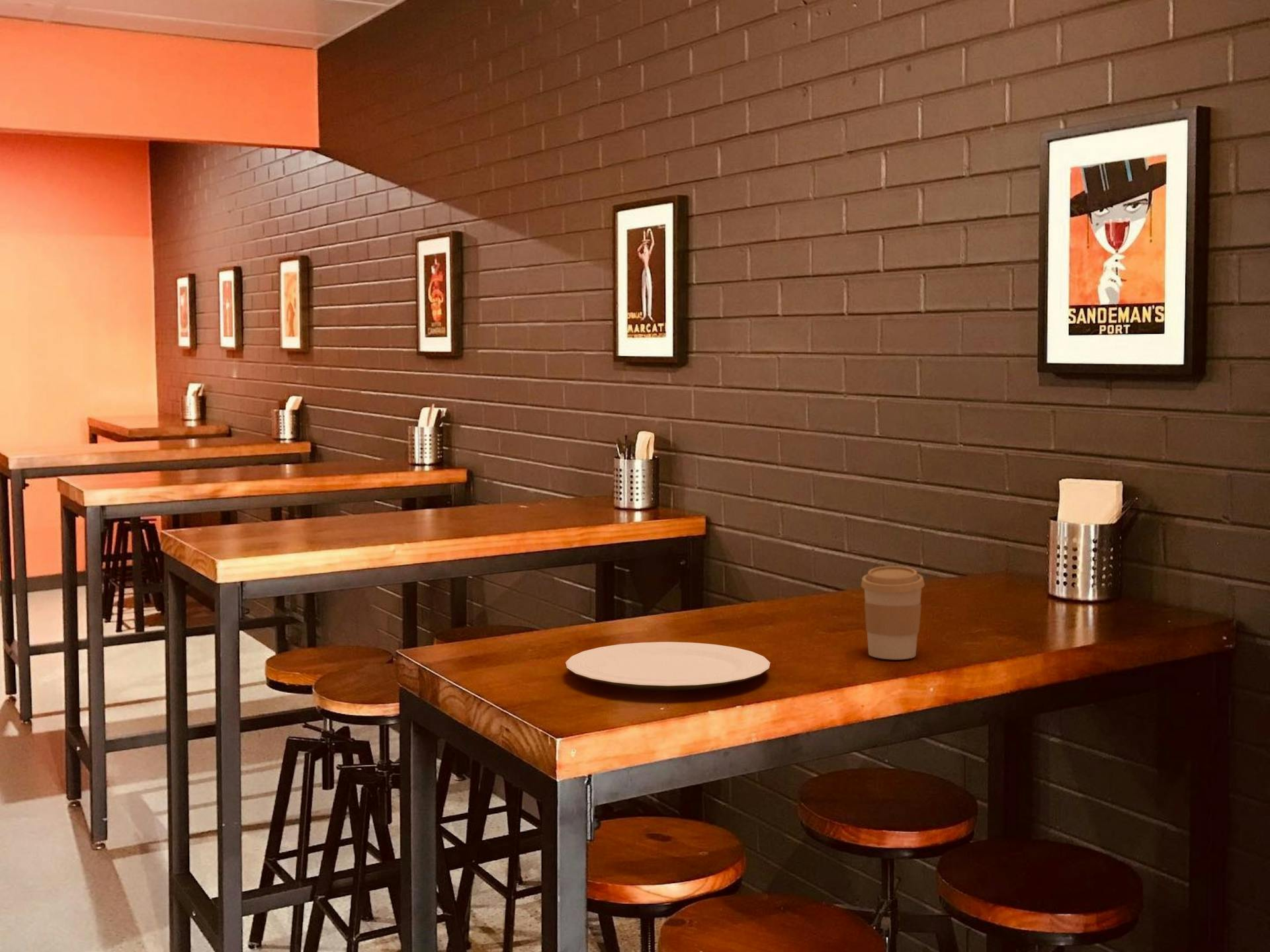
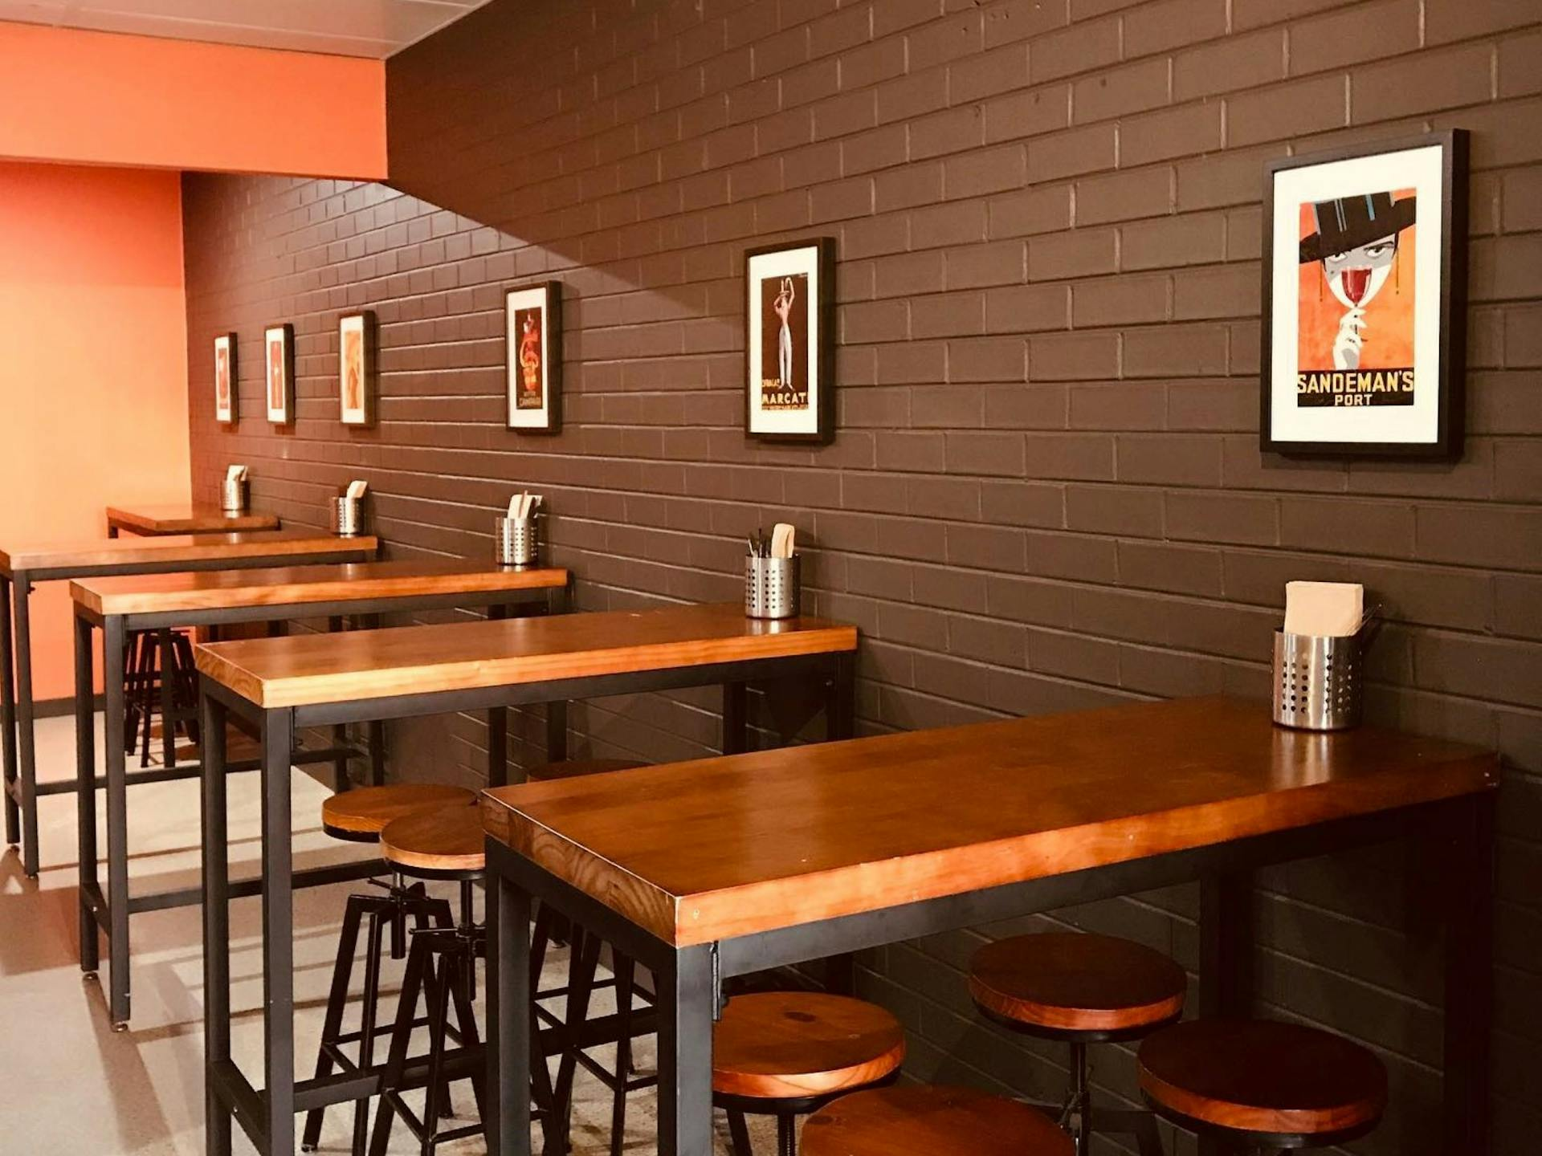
- coffee cup (892, 612)
- plate (667, 668)
